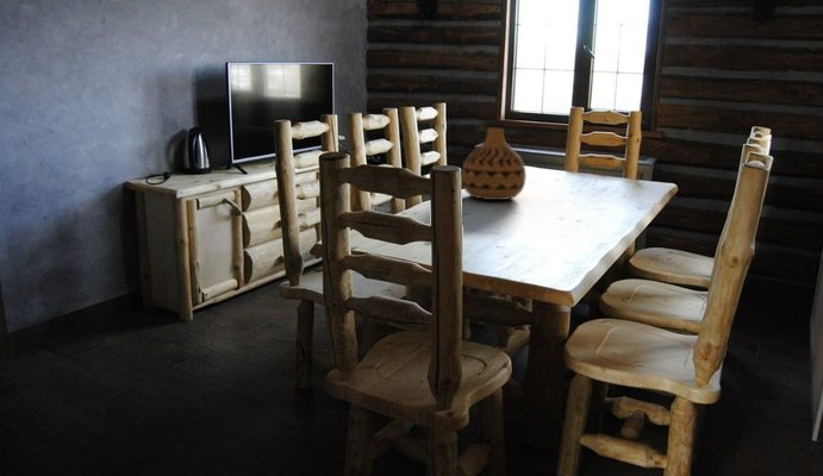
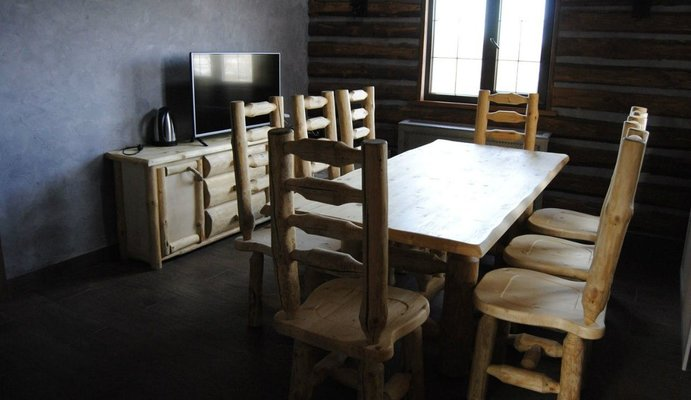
- vase (493, 163)
